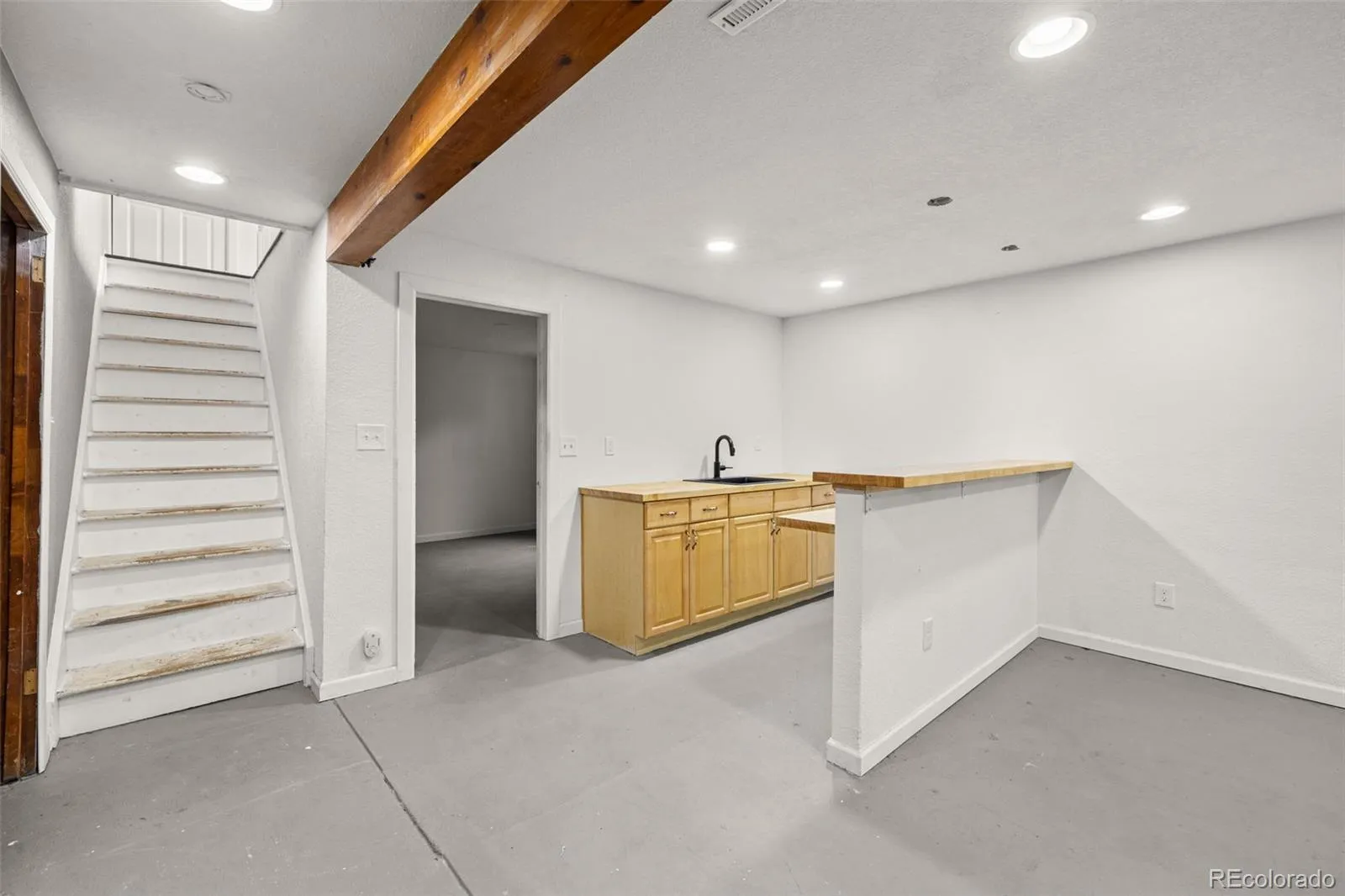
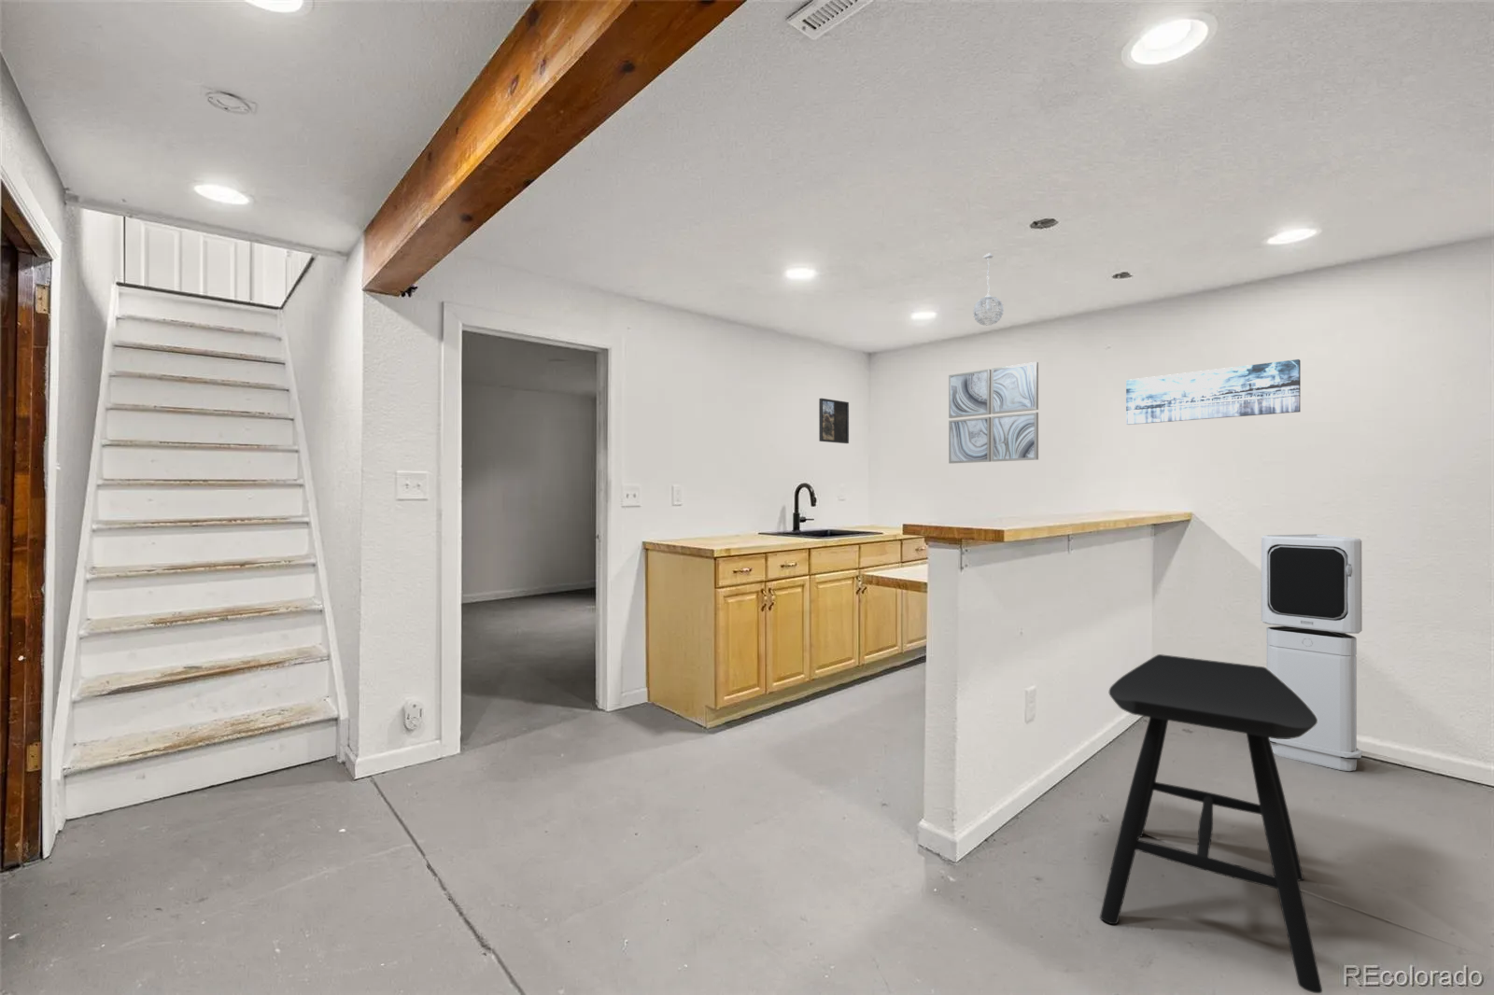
+ wall art (992, 416)
+ pendant light (987, 290)
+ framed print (834, 421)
+ air purifier (1313, 644)
+ wall art (1206, 394)
+ stool (1205, 792)
